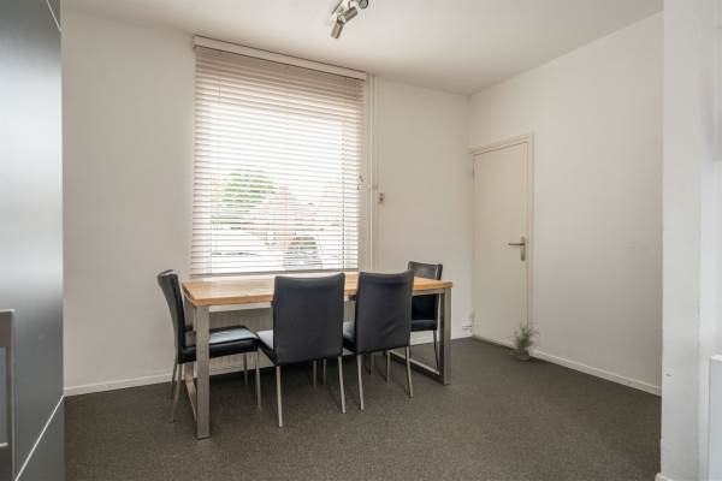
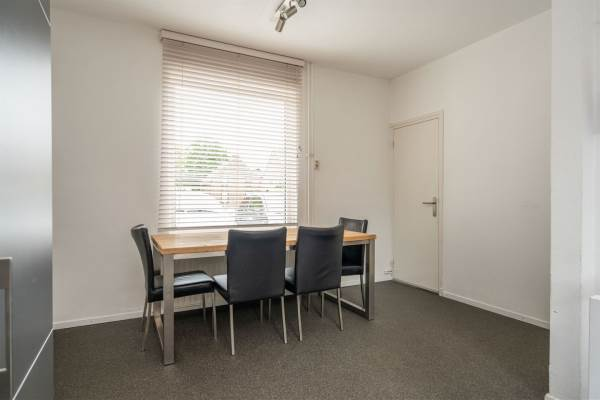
- potted plant (525, 340)
